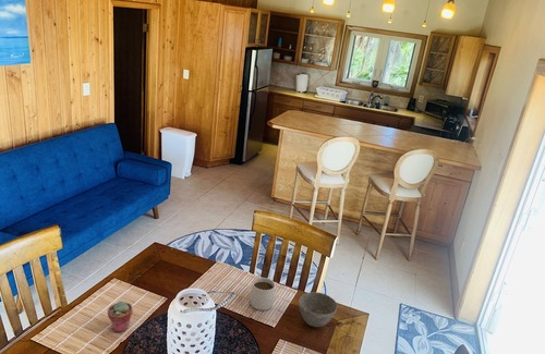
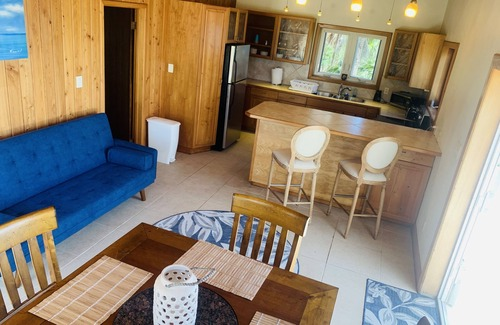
- bowl (316, 312)
- mug (262, 290)
- potted succulent (120, 314)
